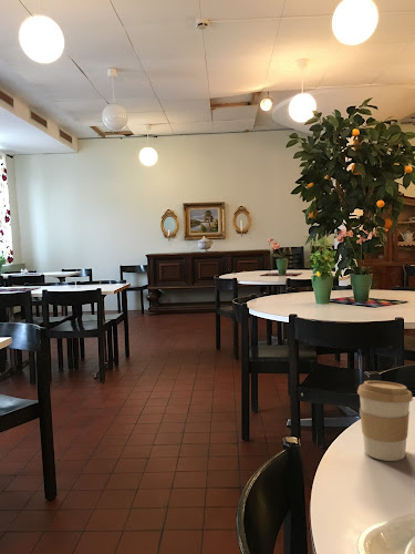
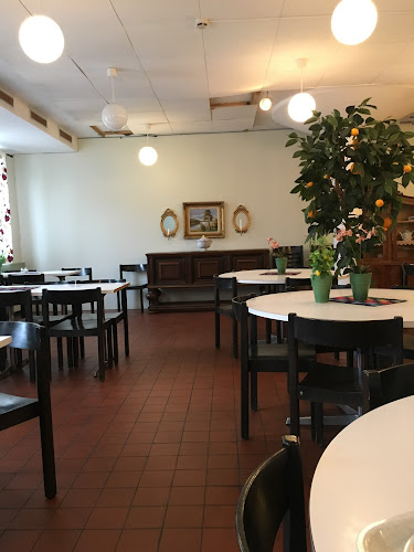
- coffee cup (384, 417)
